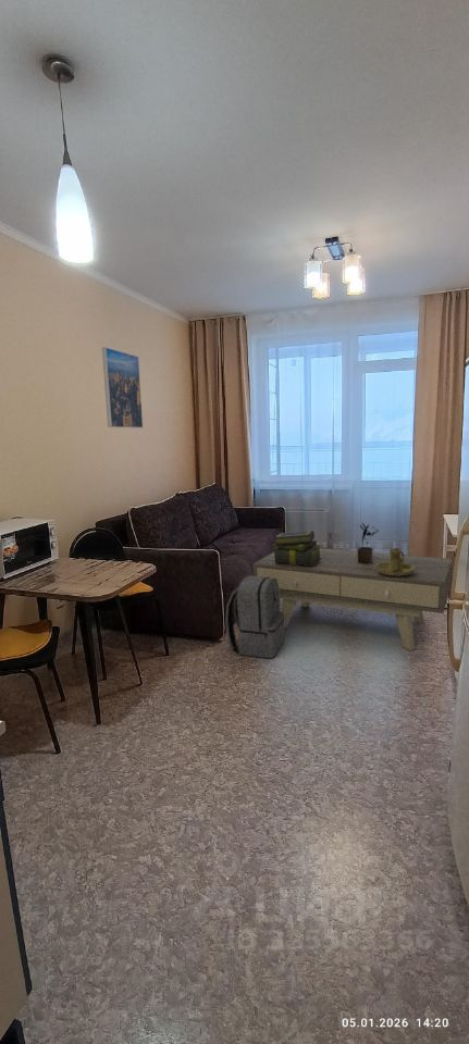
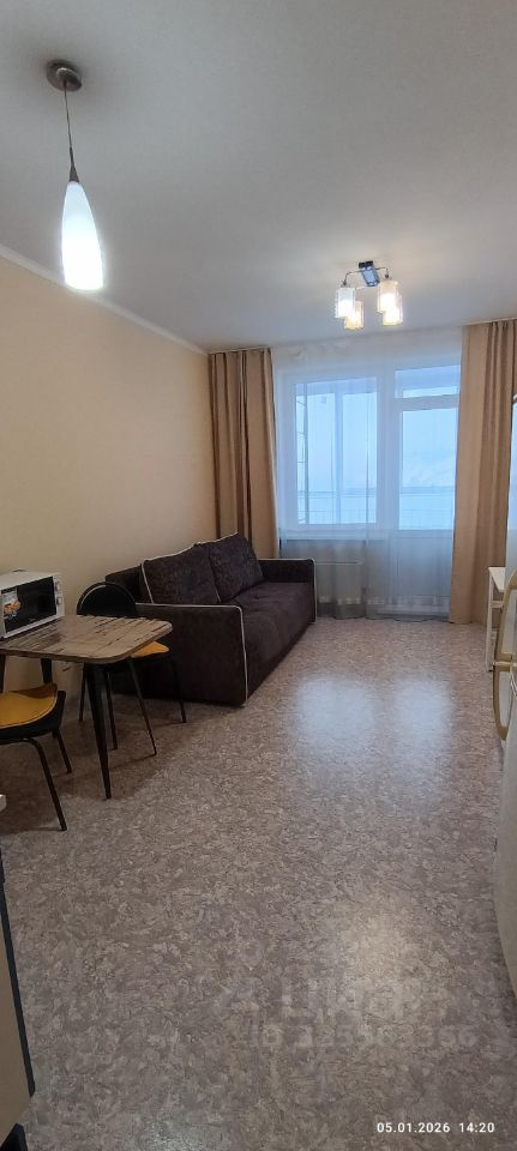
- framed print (123, 390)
- candle holder (396, 560)
- coffee table (350, 593)
- stack of books (295, 547)
- backpack (255, 612)
- potted plant (367, 543)
